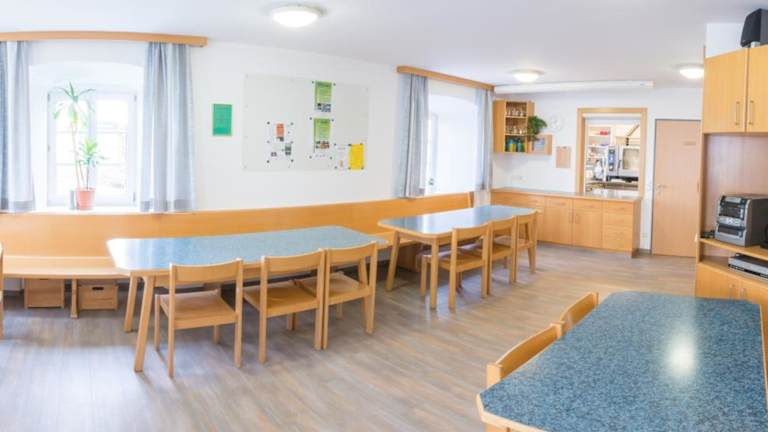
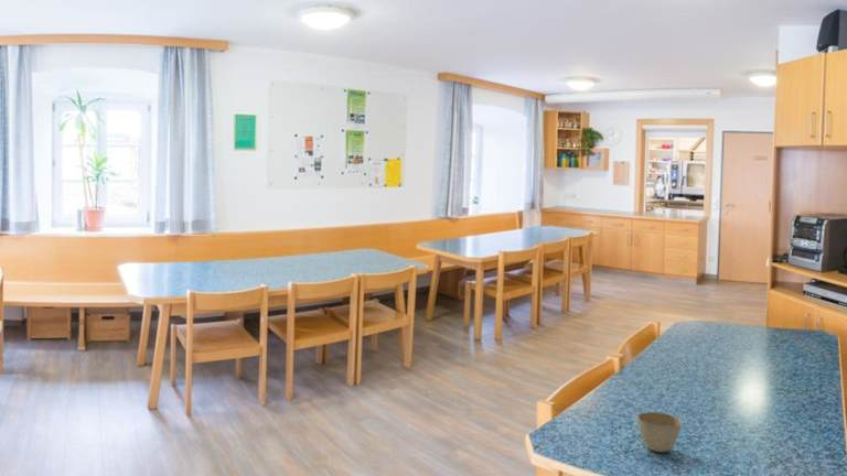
+ flower pot (658, 433)
